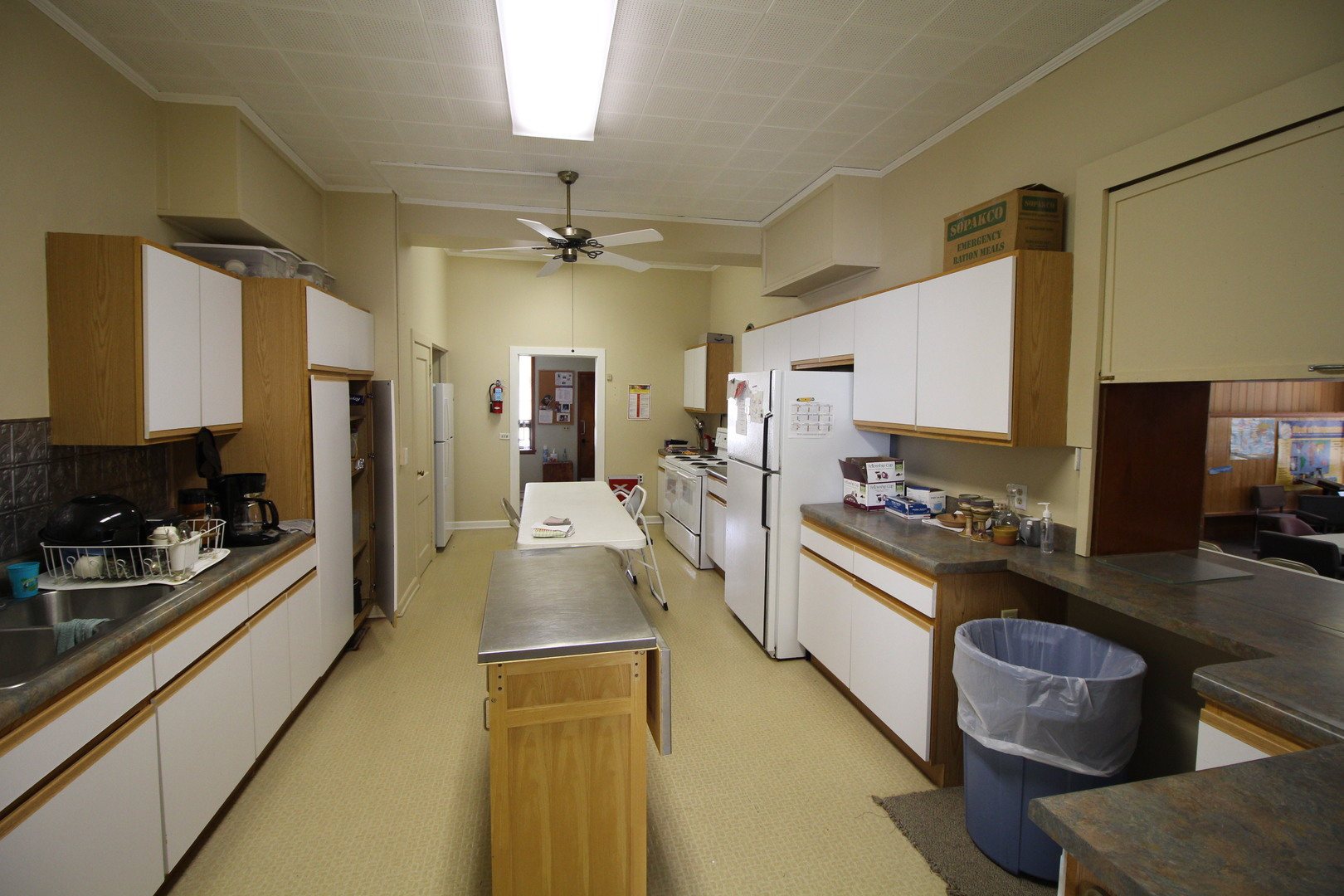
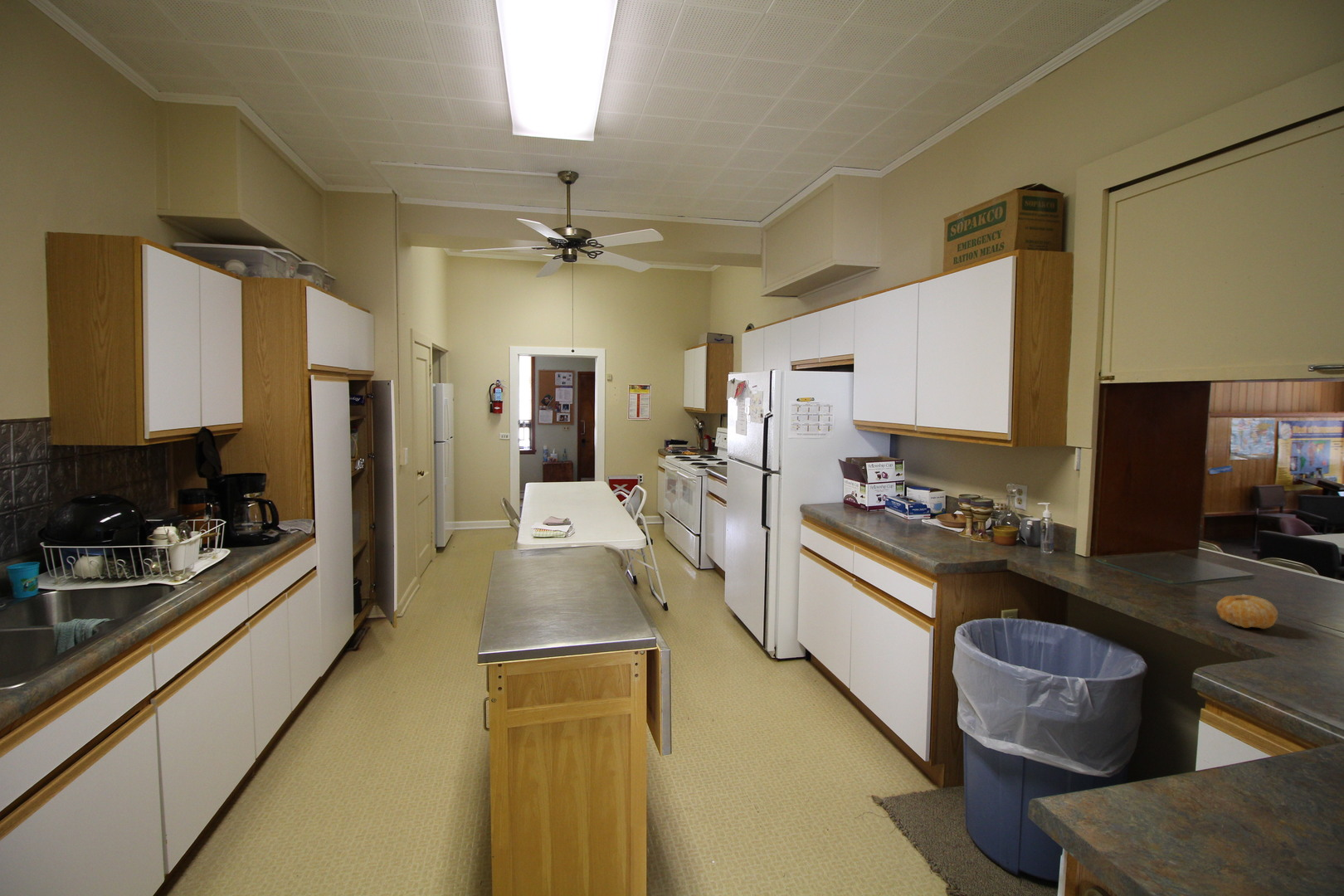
+ fruit (1246, 610)
